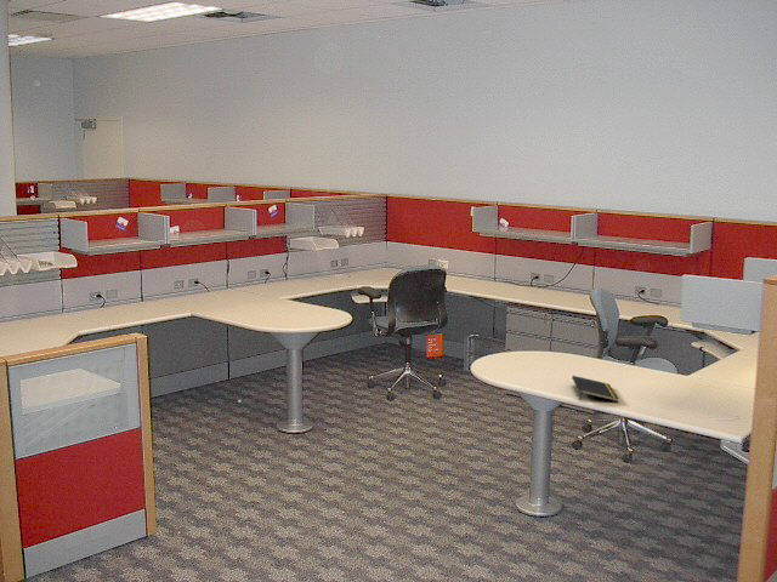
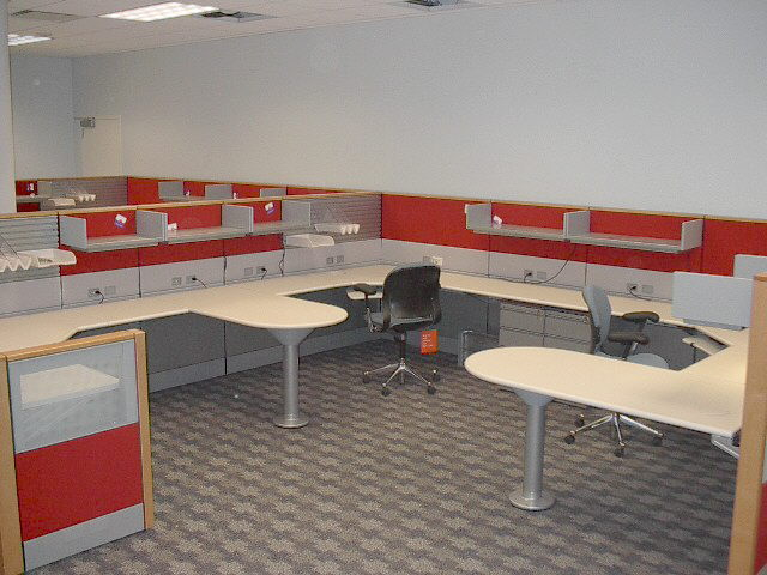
- notepad (594, 388)
